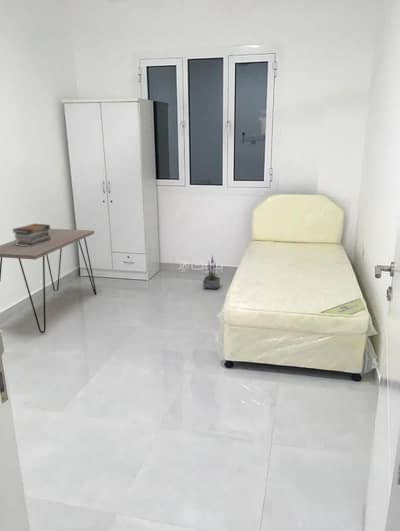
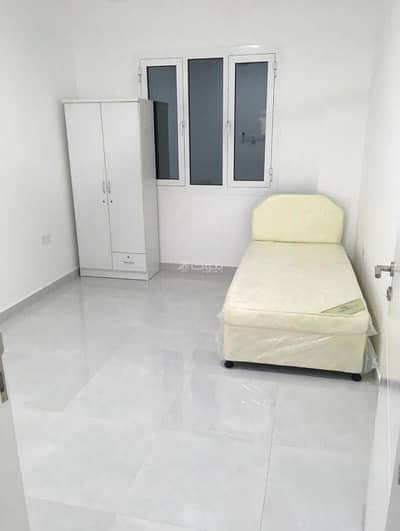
- book stack (32, 234)
- potted plant (211, 271)
- desk (44, 275)
